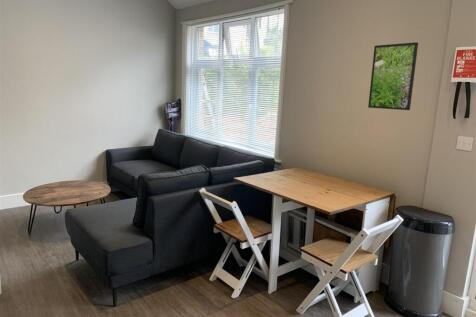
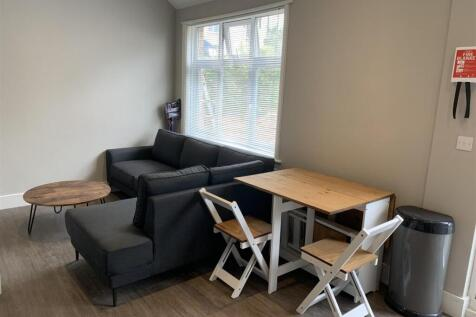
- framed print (391, 77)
